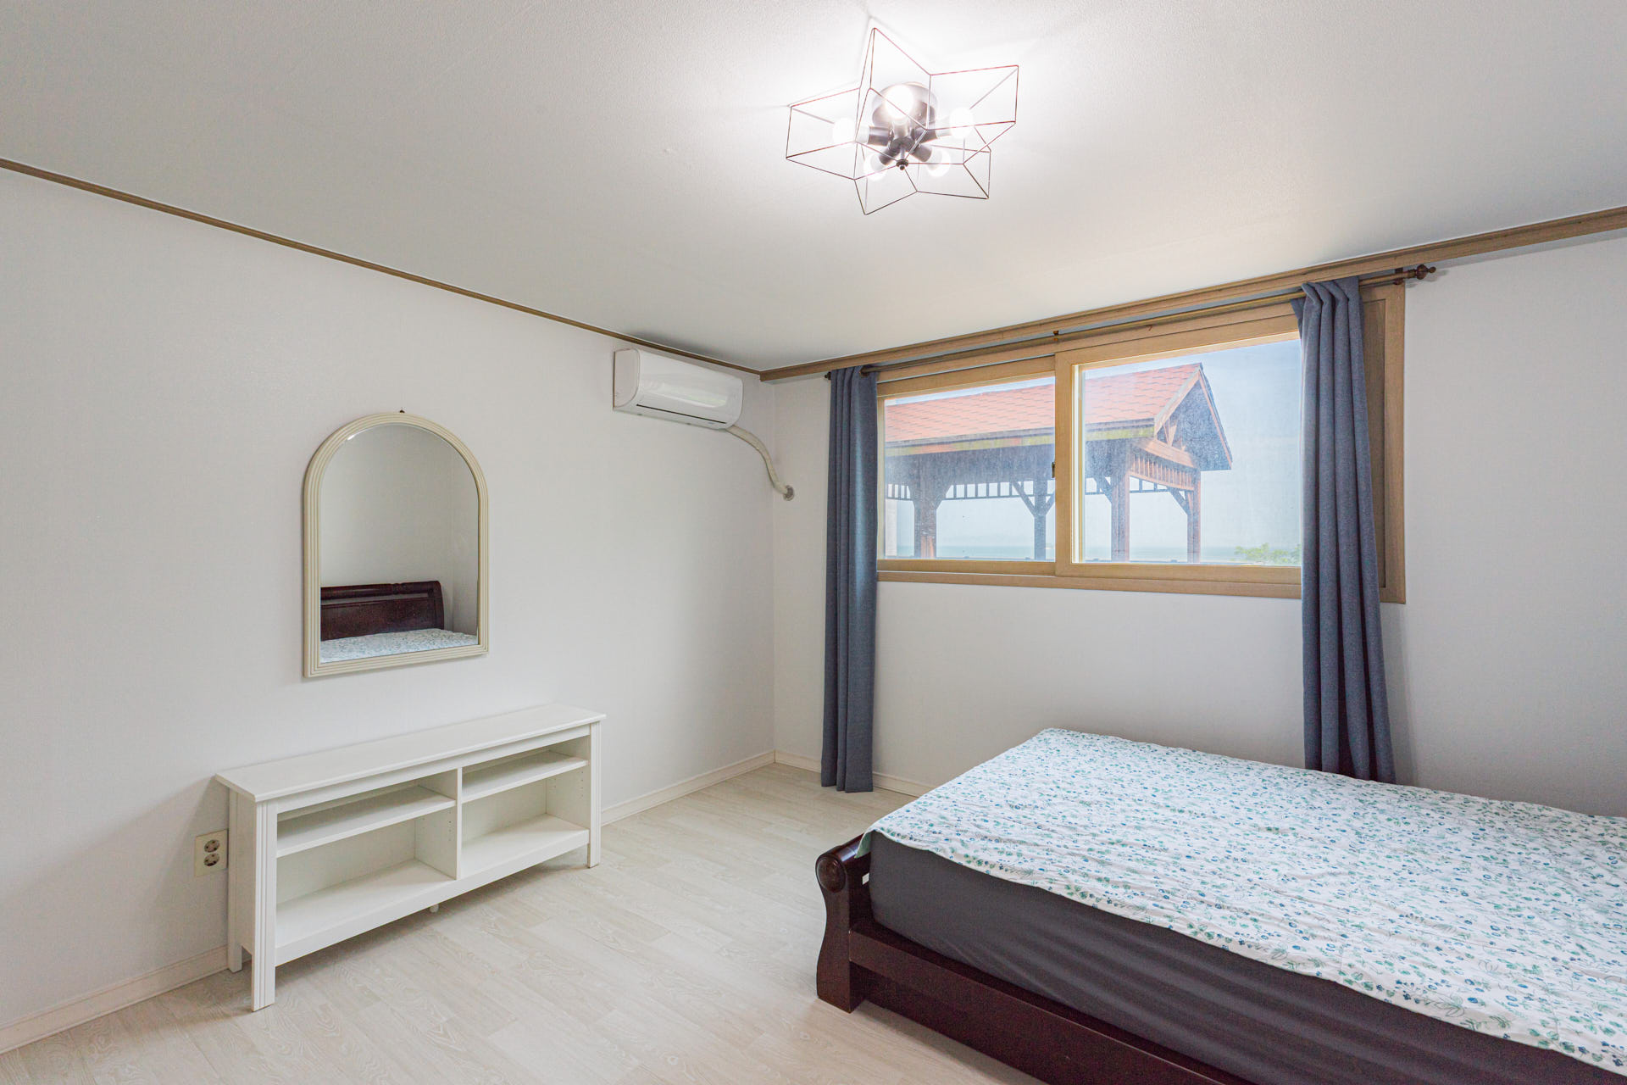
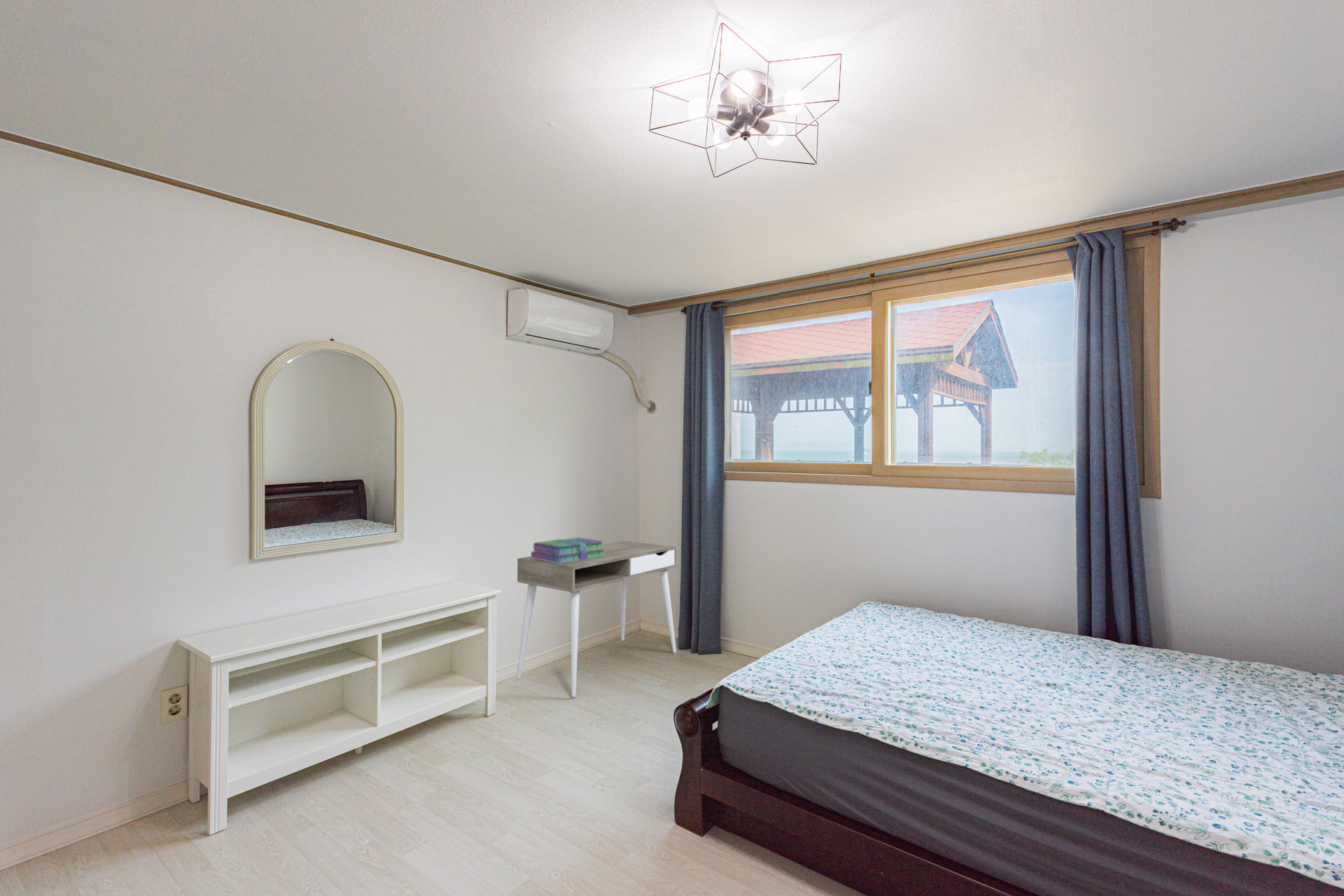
+ stack of books (568, 549)
+ desk (620, 608)
